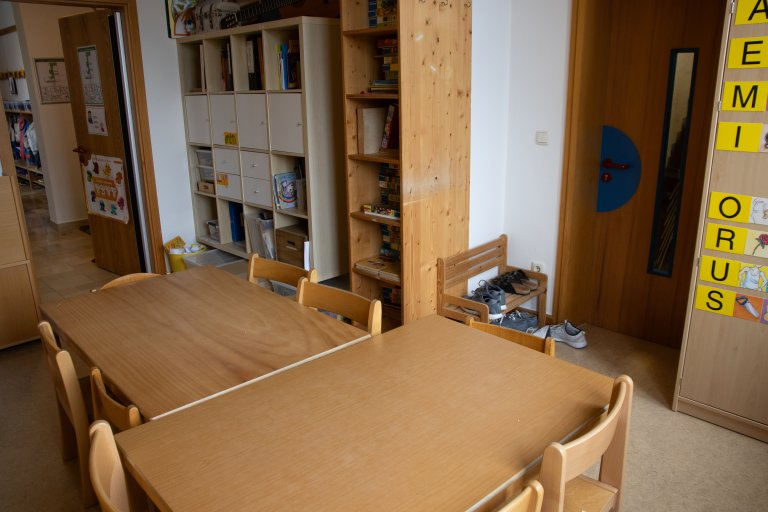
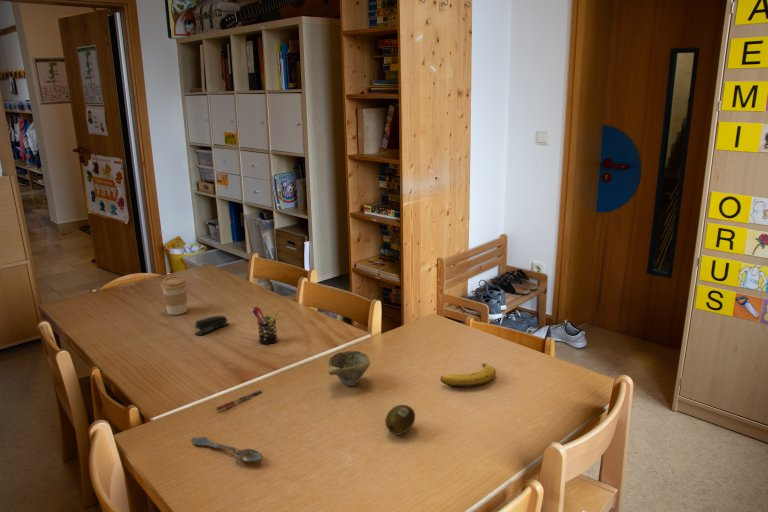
+ fruit (400, 419)
+ pen (239, 399)
+ pen holder (265, 323)
+ ceramic bowl (349, 371)
+ stapler (211, 322)
+ spoon (225, 448)
+ banana (473, 373)
+ coffee cup (175, 295)
